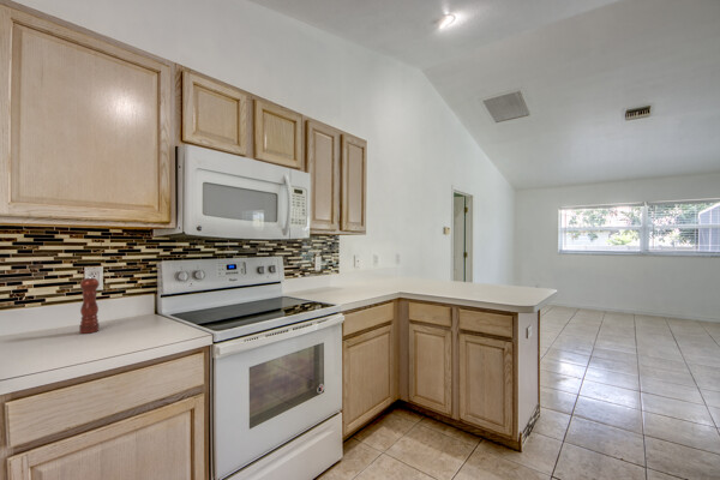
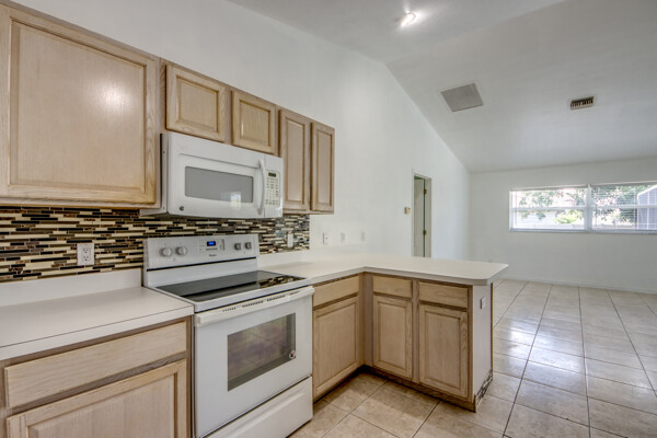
- pepper mill (89, 302)
